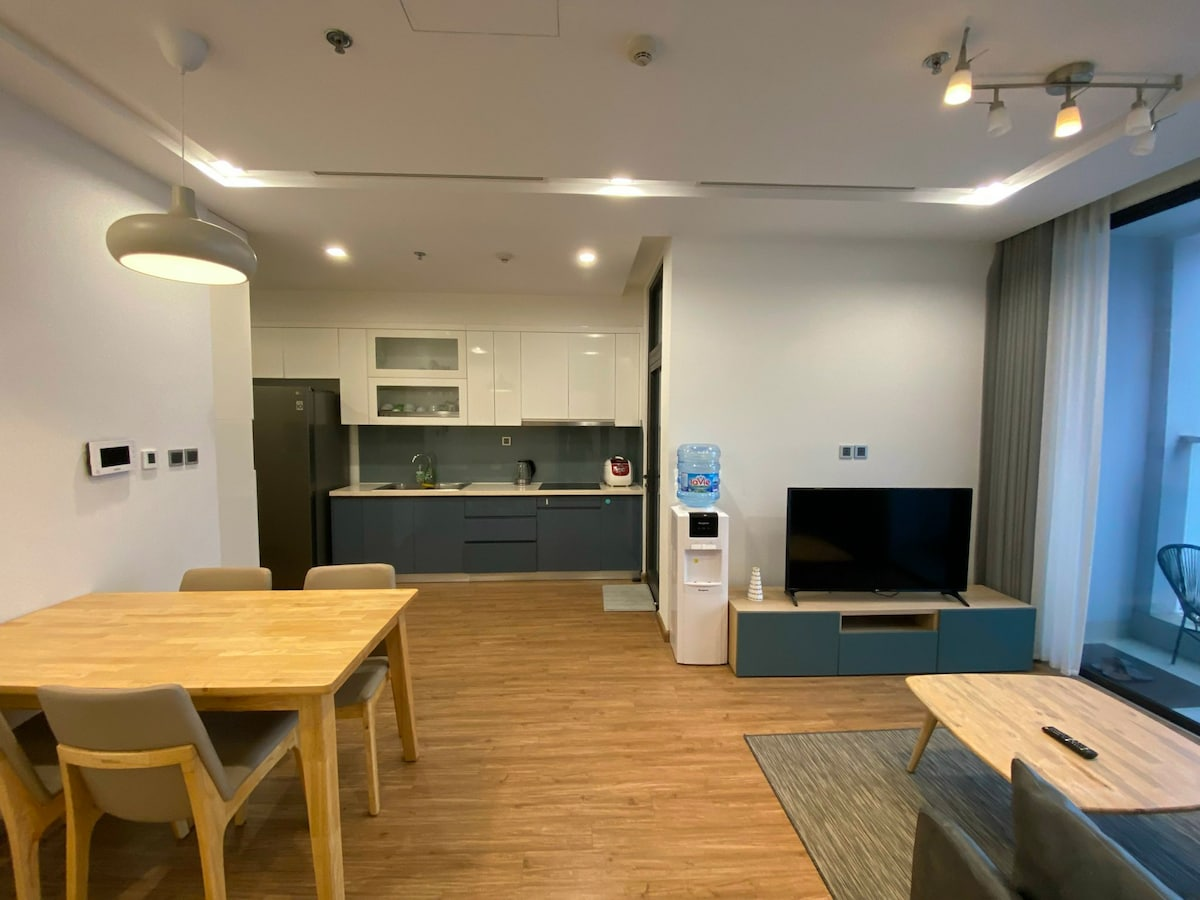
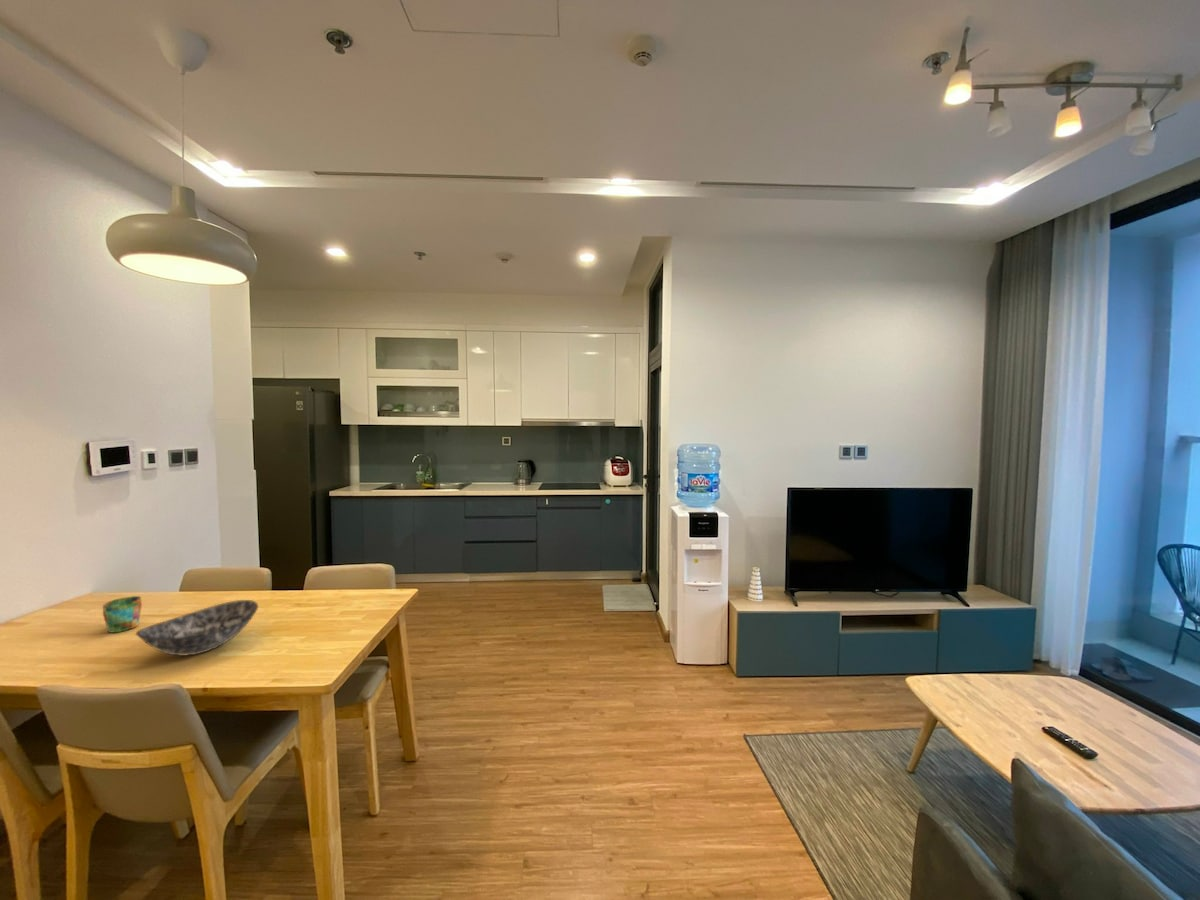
+ bowl (201, 631)
+ mug (118, 614)
